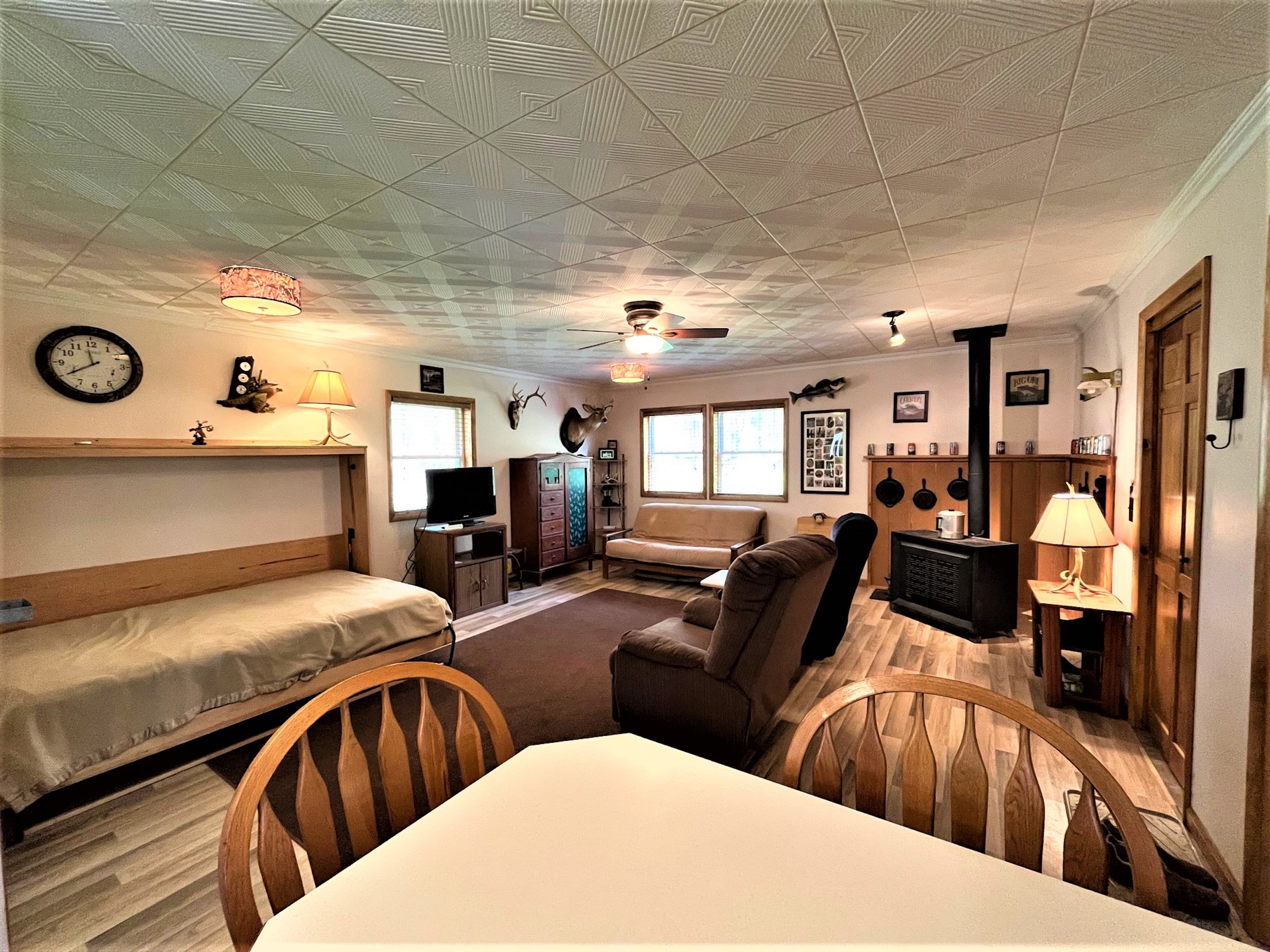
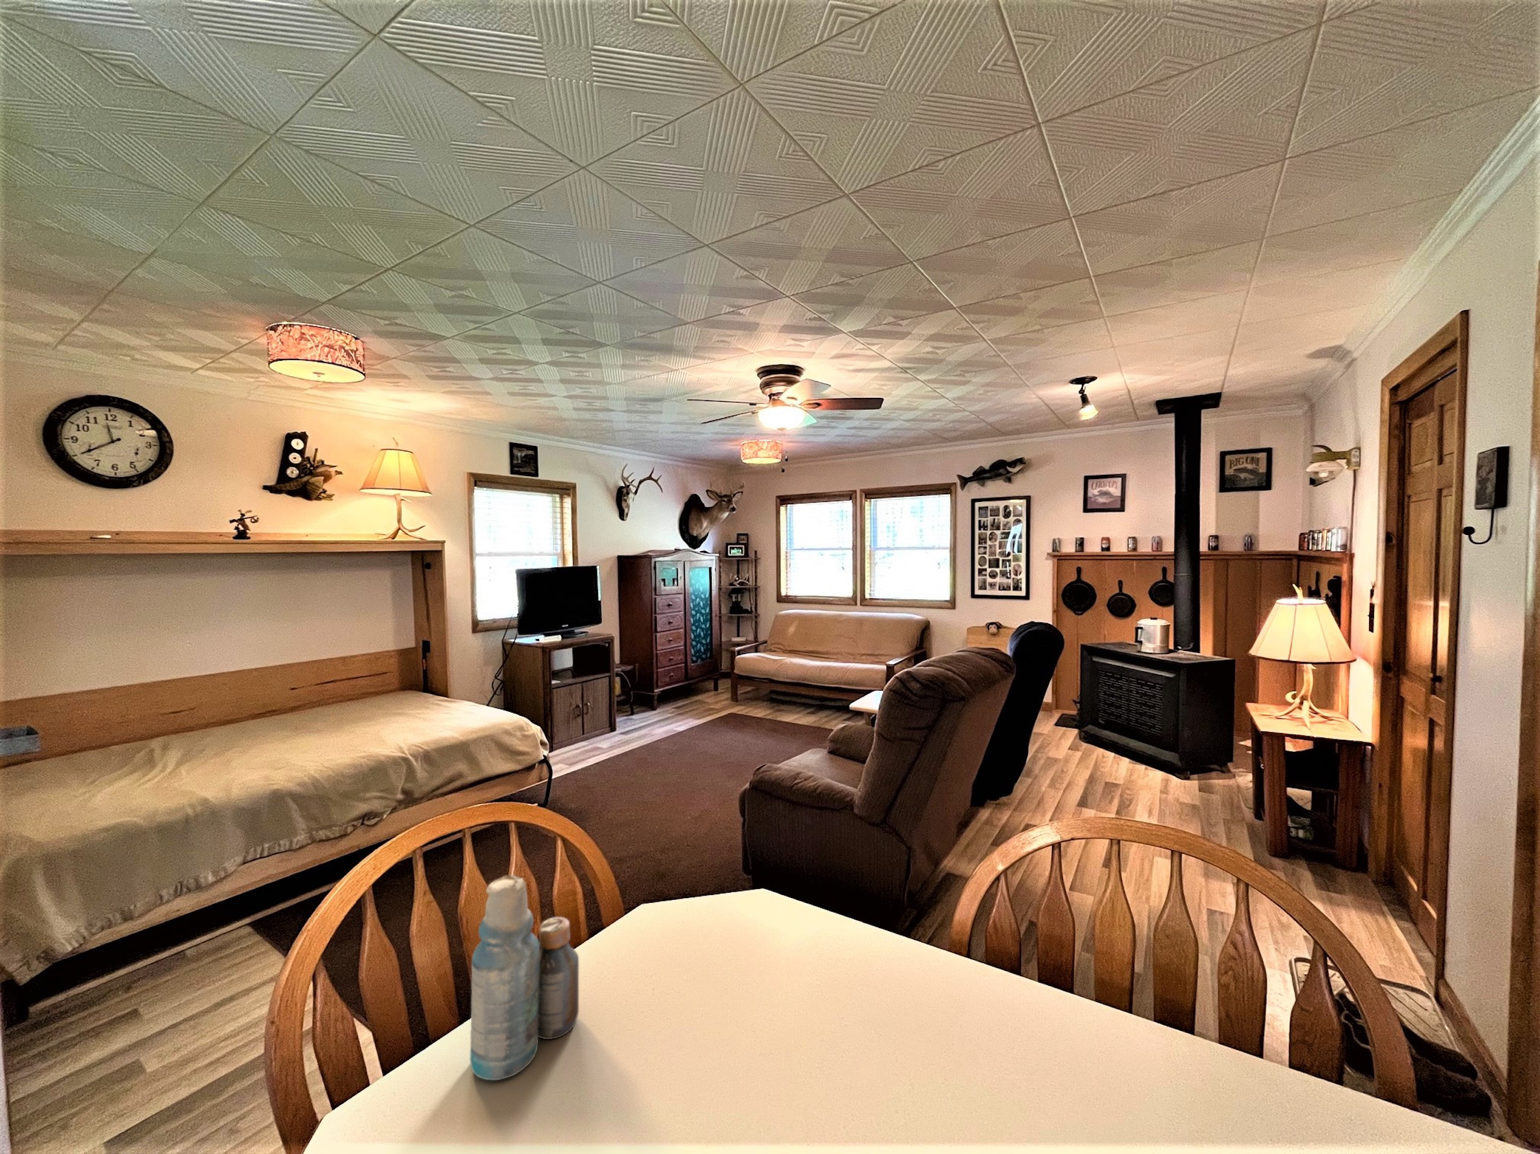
+ bottle (525, 958)
